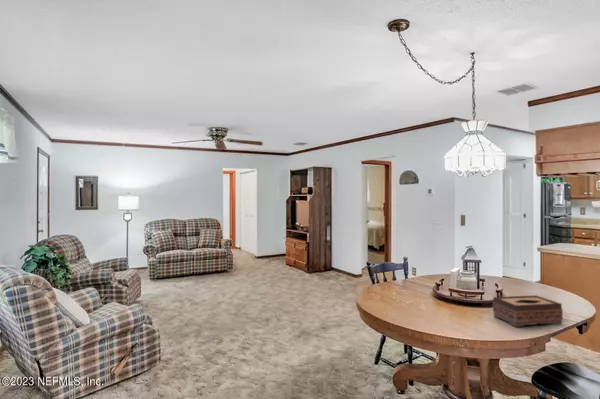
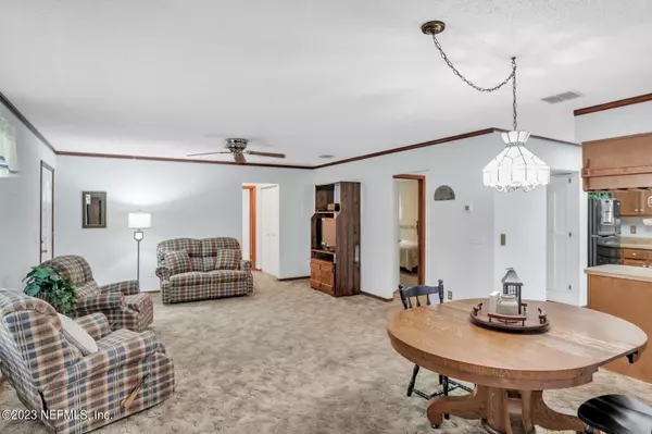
- tissue box (526, 310)
